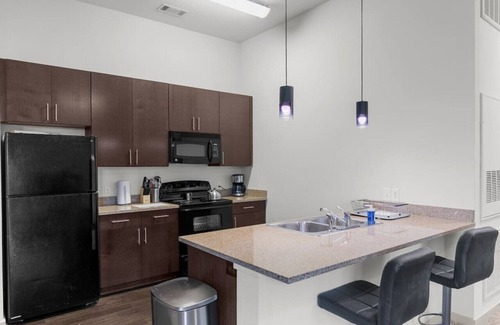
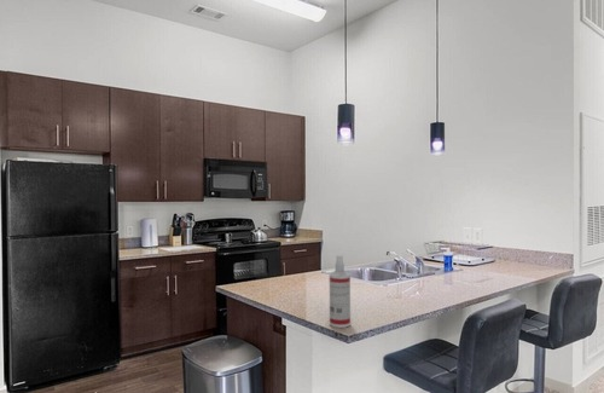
+ spray bottle (339, 289)
